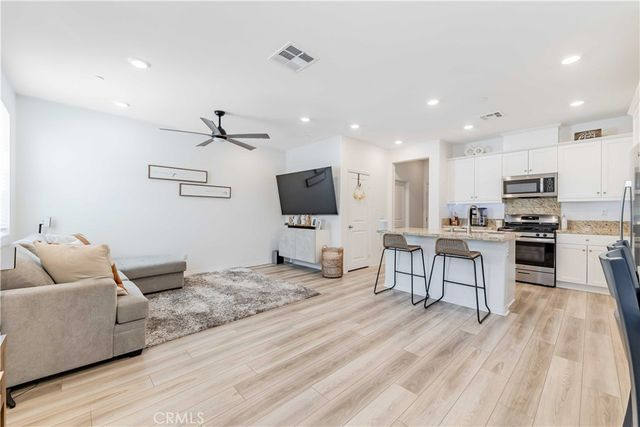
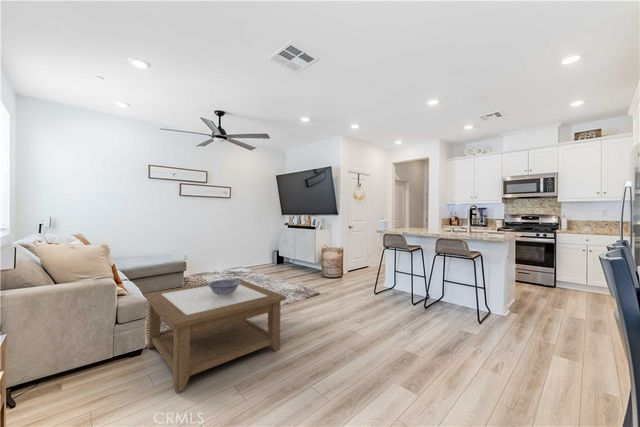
+ coffee table (213, 321)
+ decorative bowl (224, 288)
